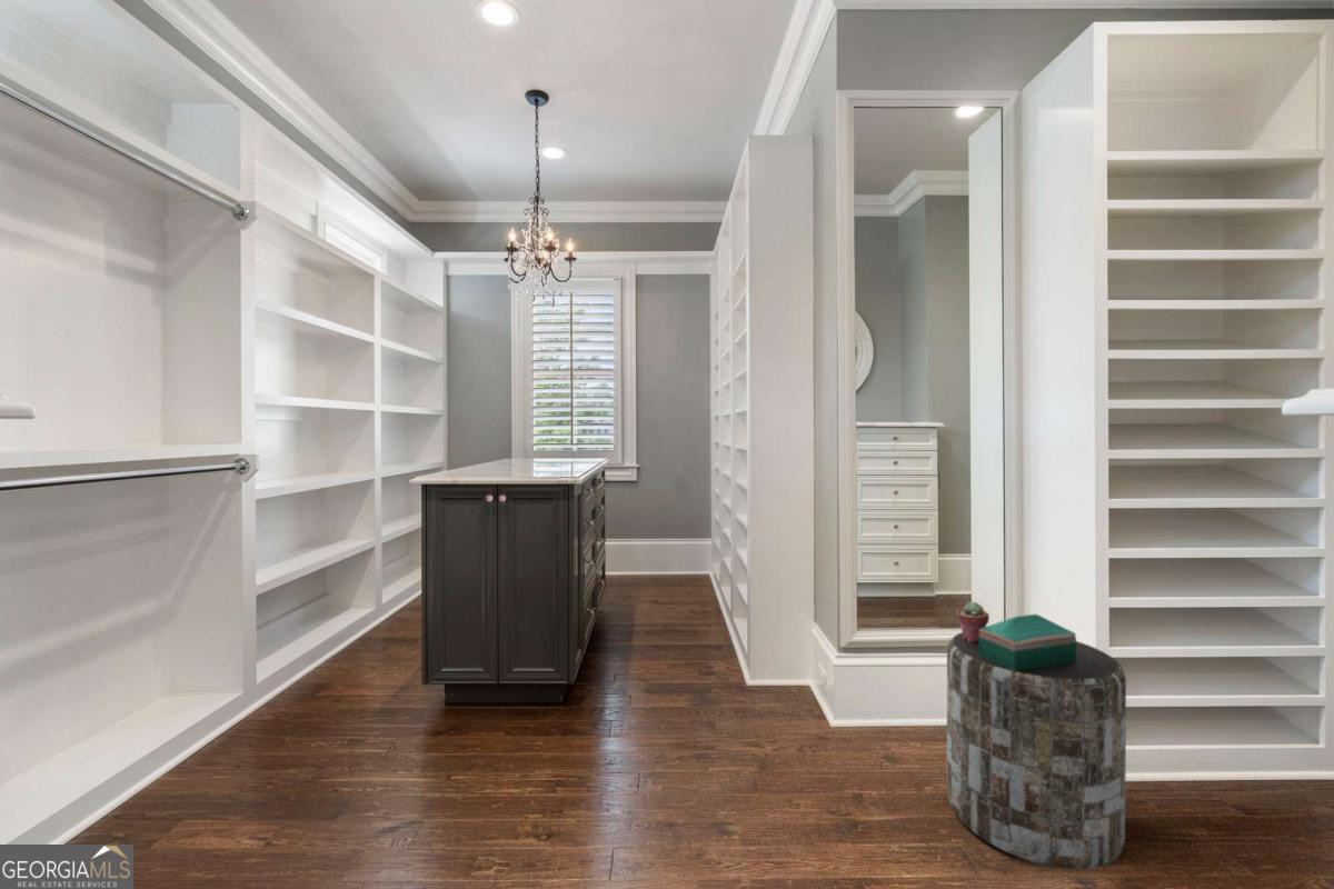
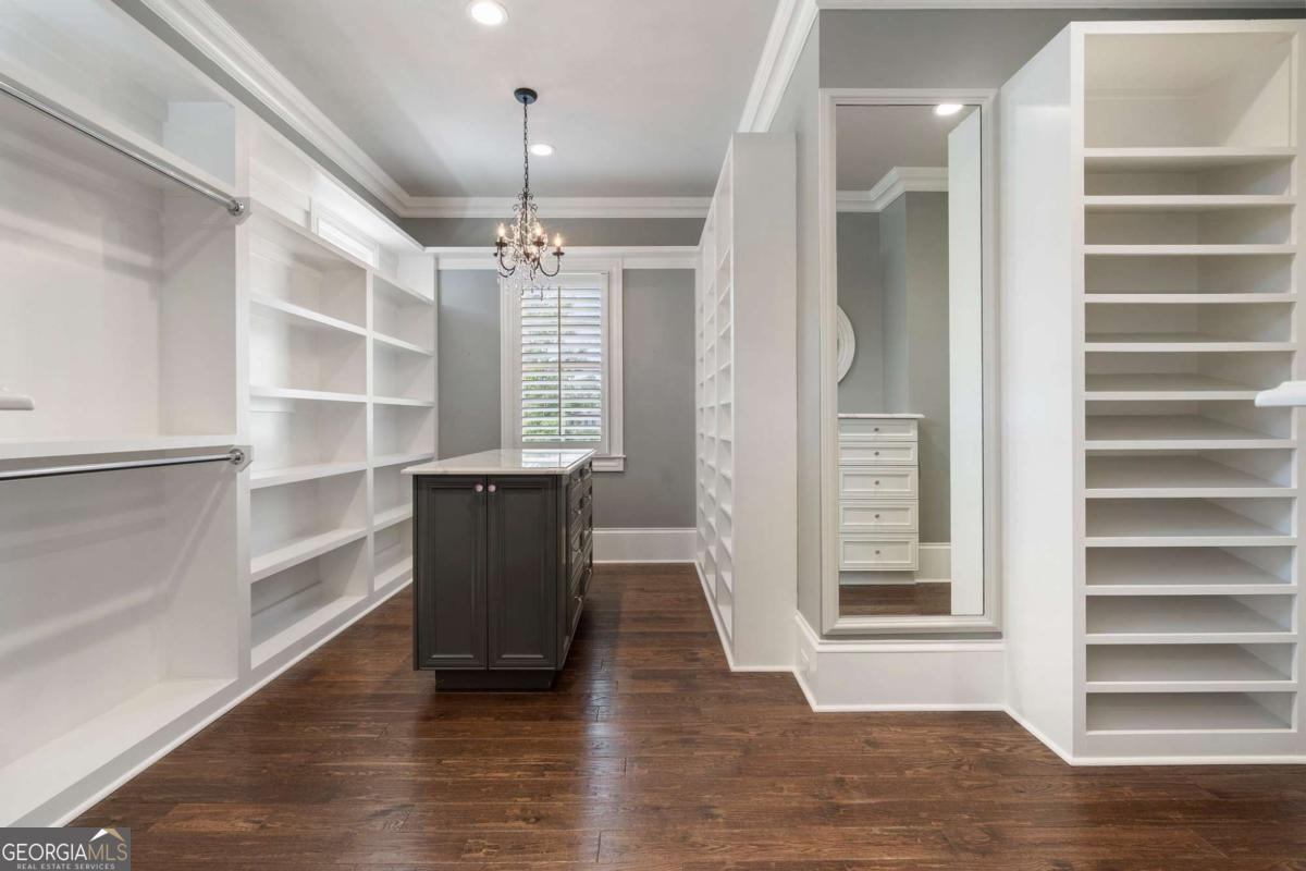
- potted succulent (973, 619)
- jewelry box (1027, 636)
- side table (1029, 735)
